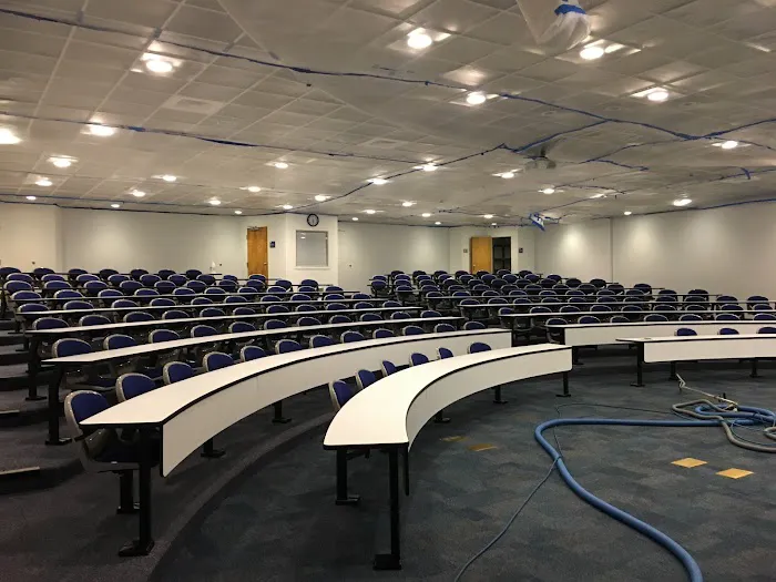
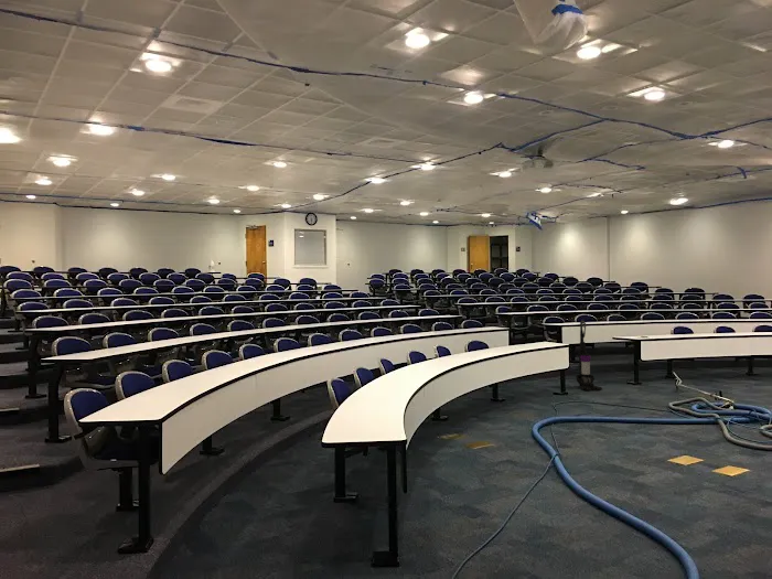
+ vacuum cleaner (586, 354)
